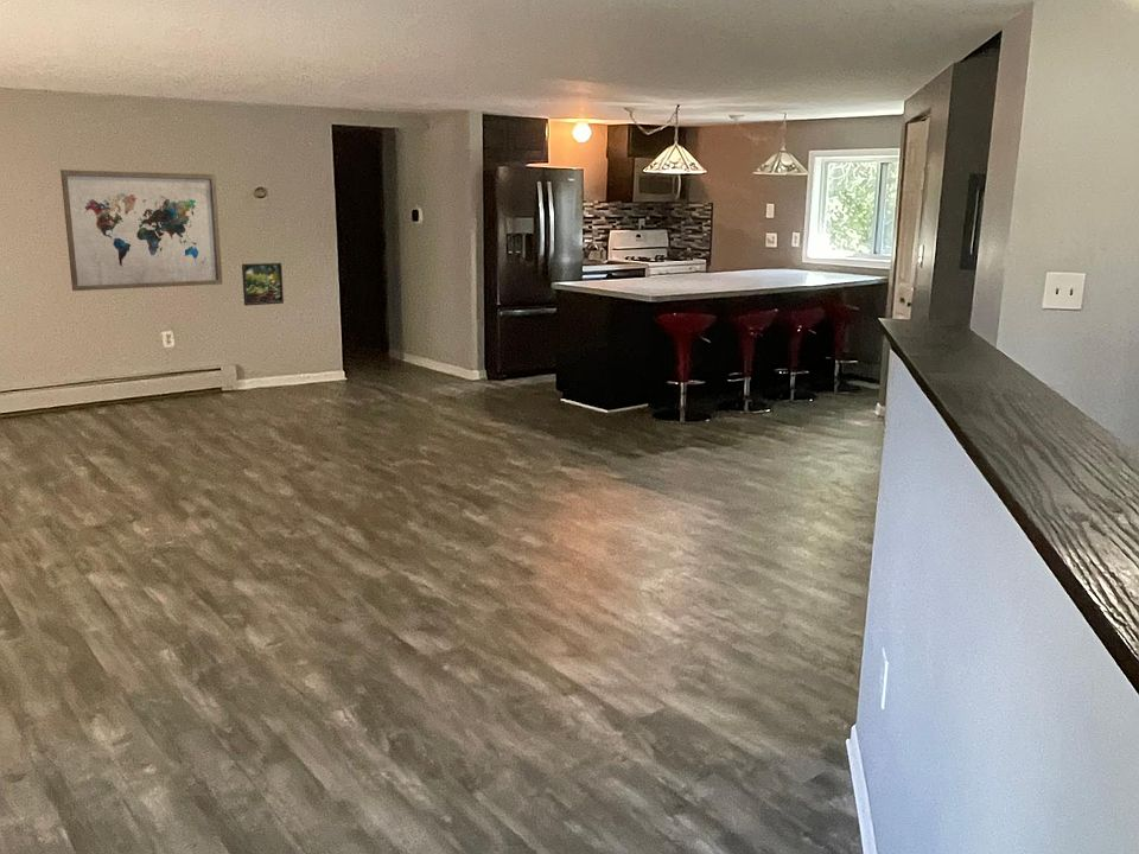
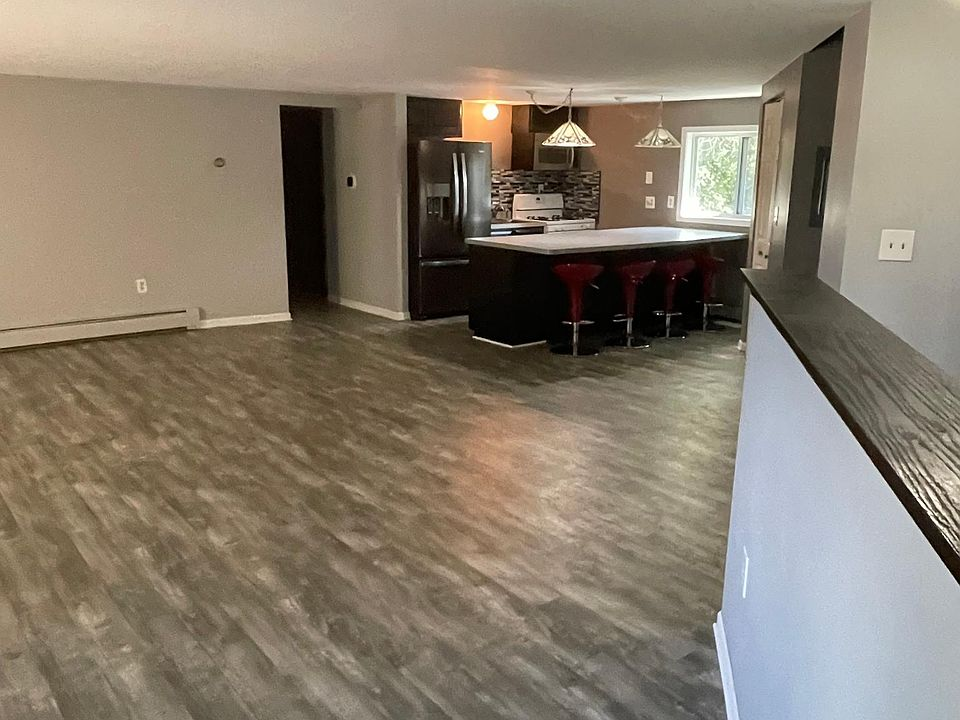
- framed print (262, 283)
- wall art (146, 230)
